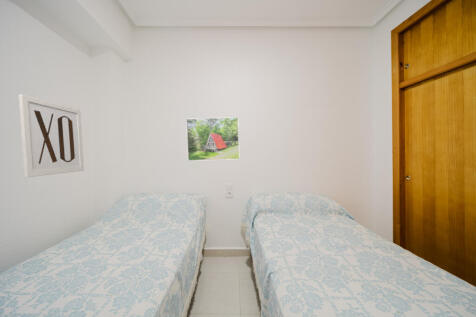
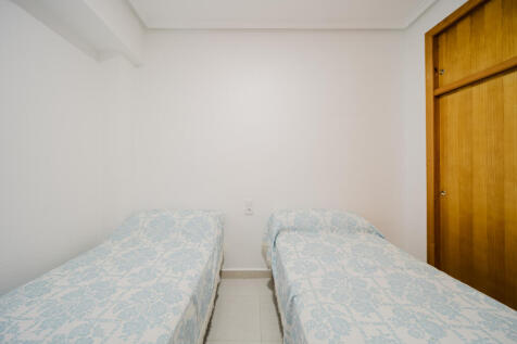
- wall art (56, 138)
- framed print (213, 139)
